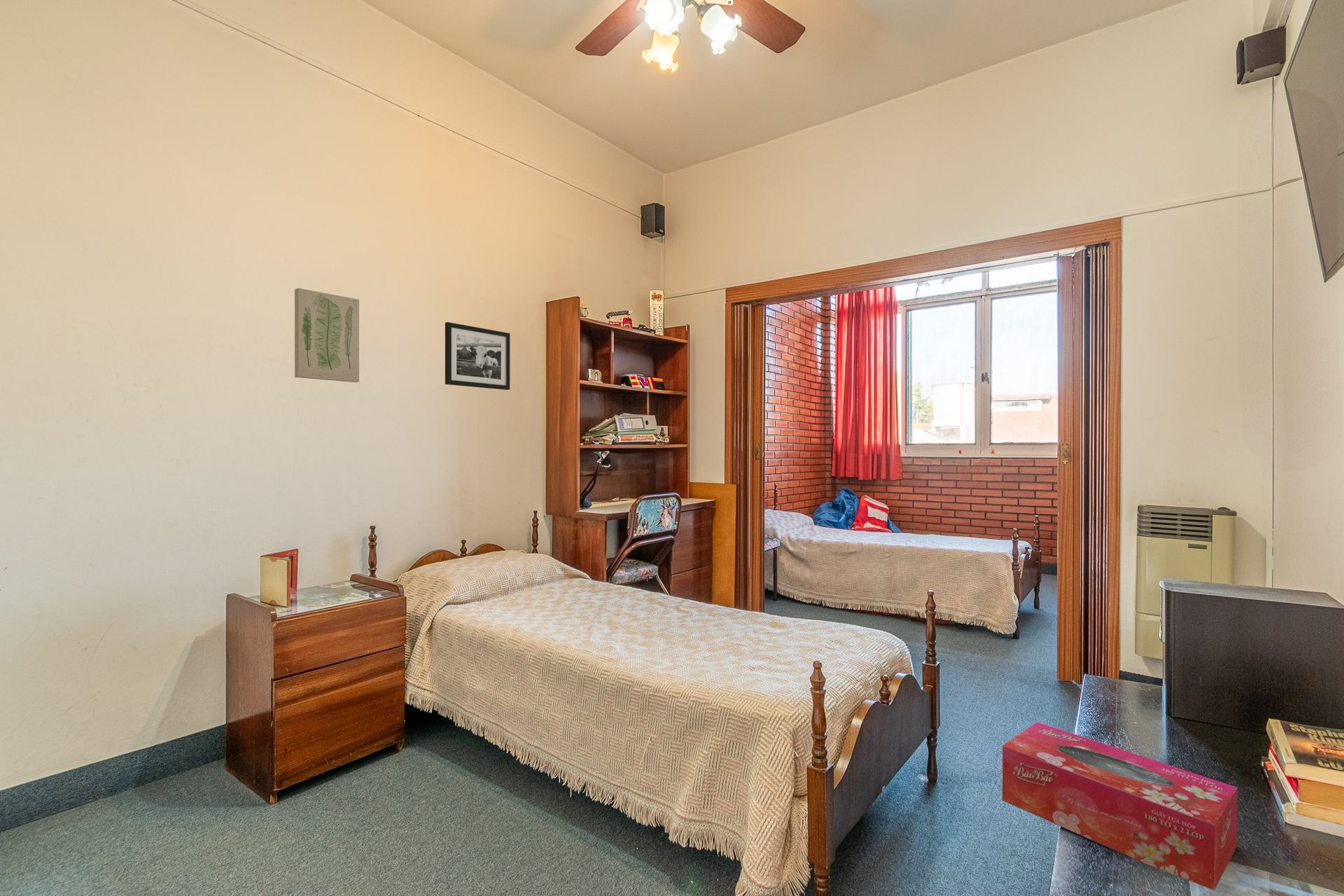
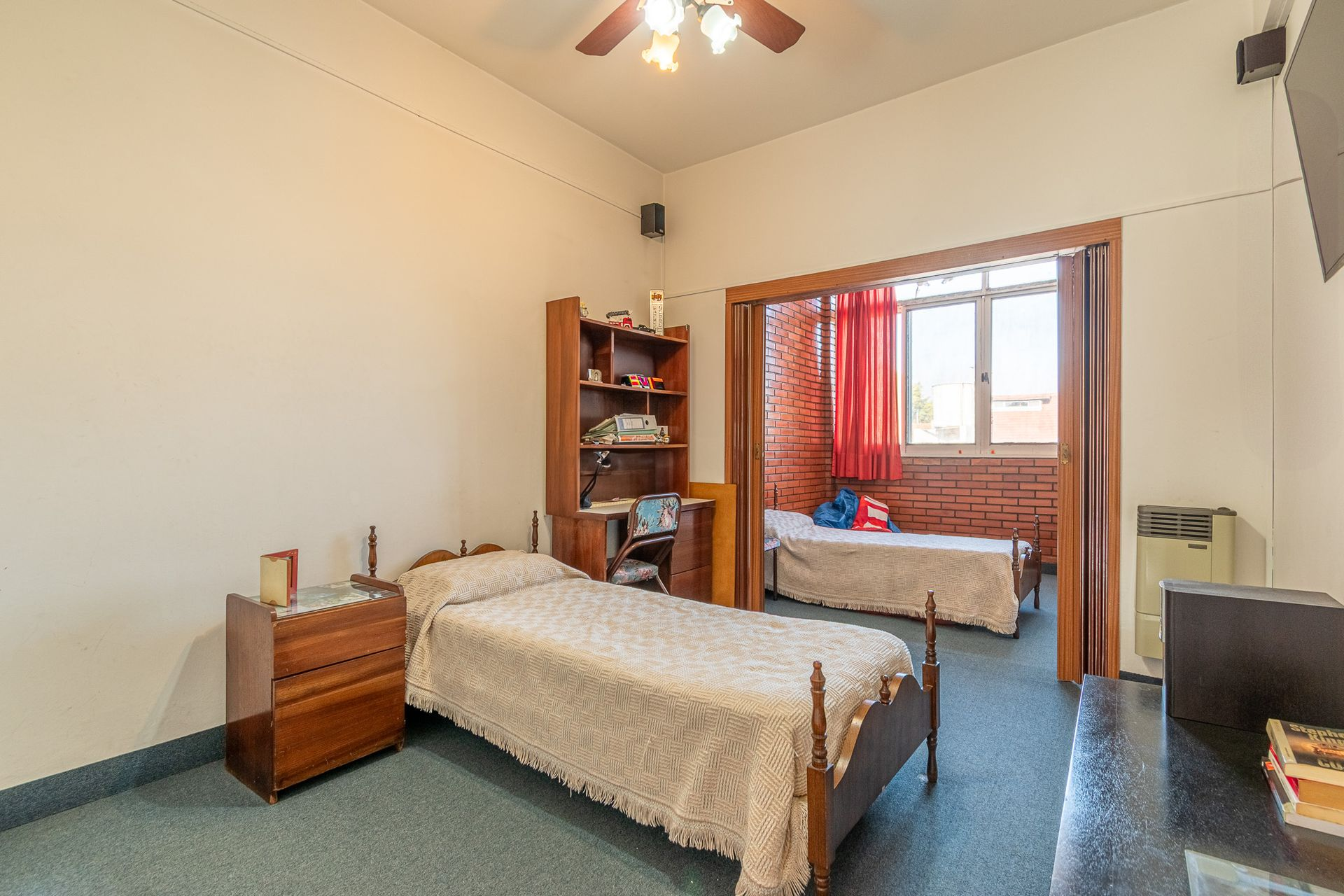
- wall art (328, 337)
- tissue box (1112, 794)
- picture frame (479, 357)
